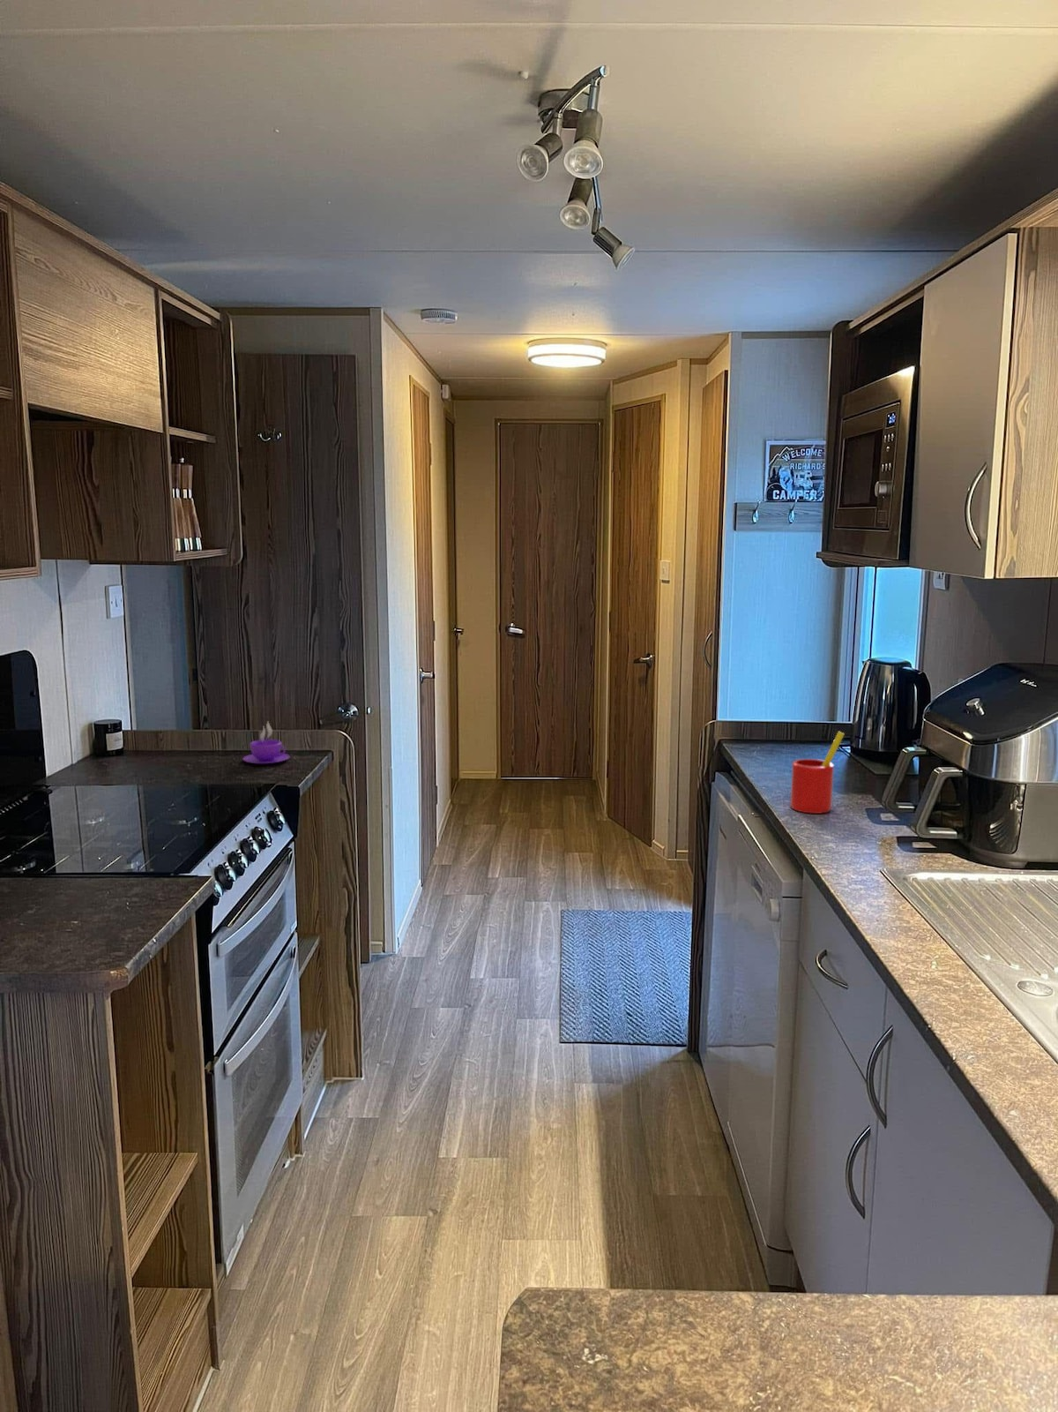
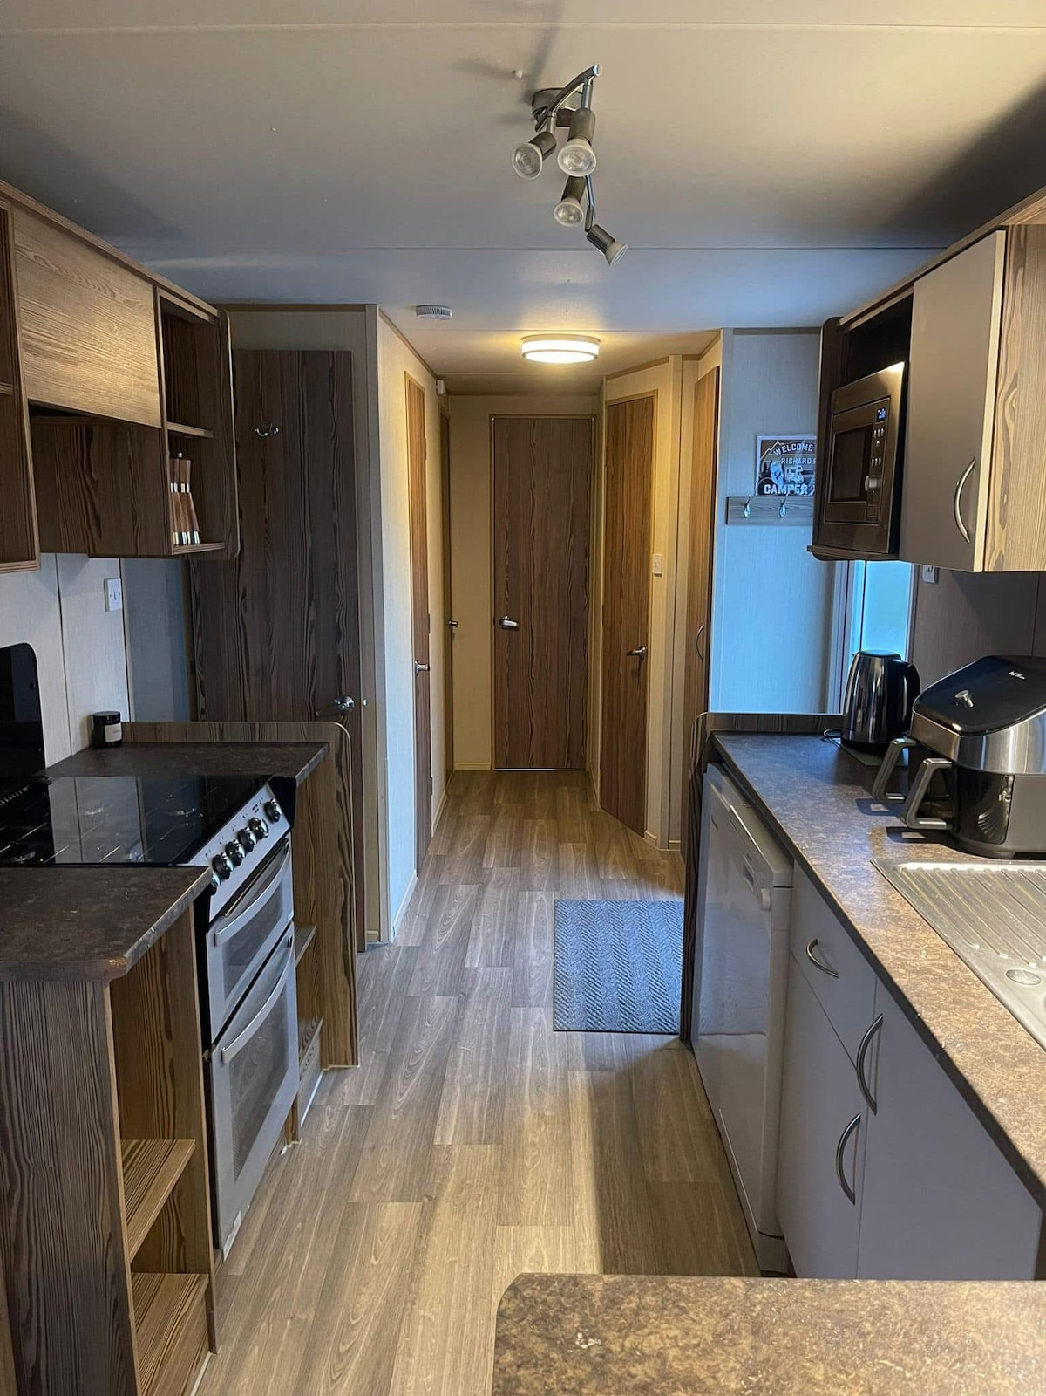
- straw (817, 769)
- coffee cup (266, 739)
